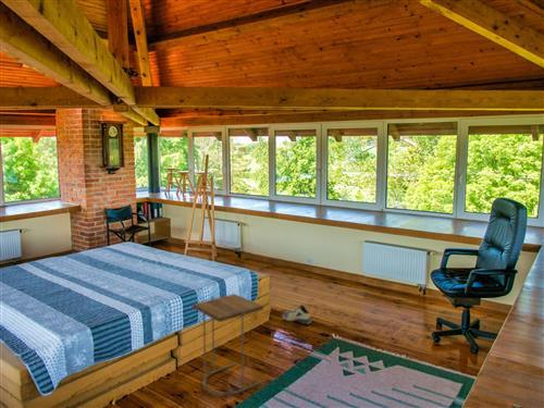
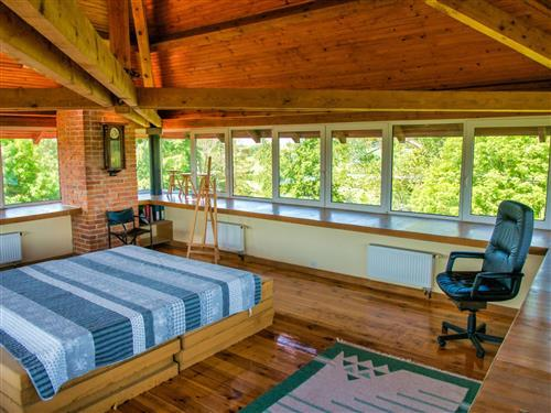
- side table (213, 342)
- sneaker (297, 312)
